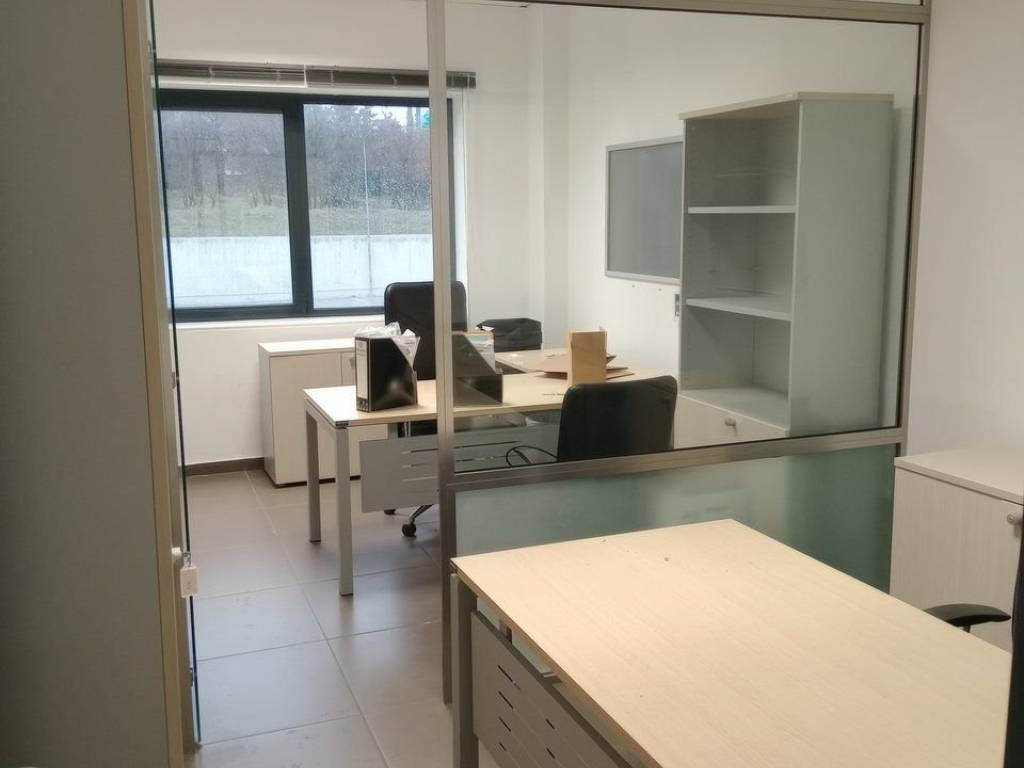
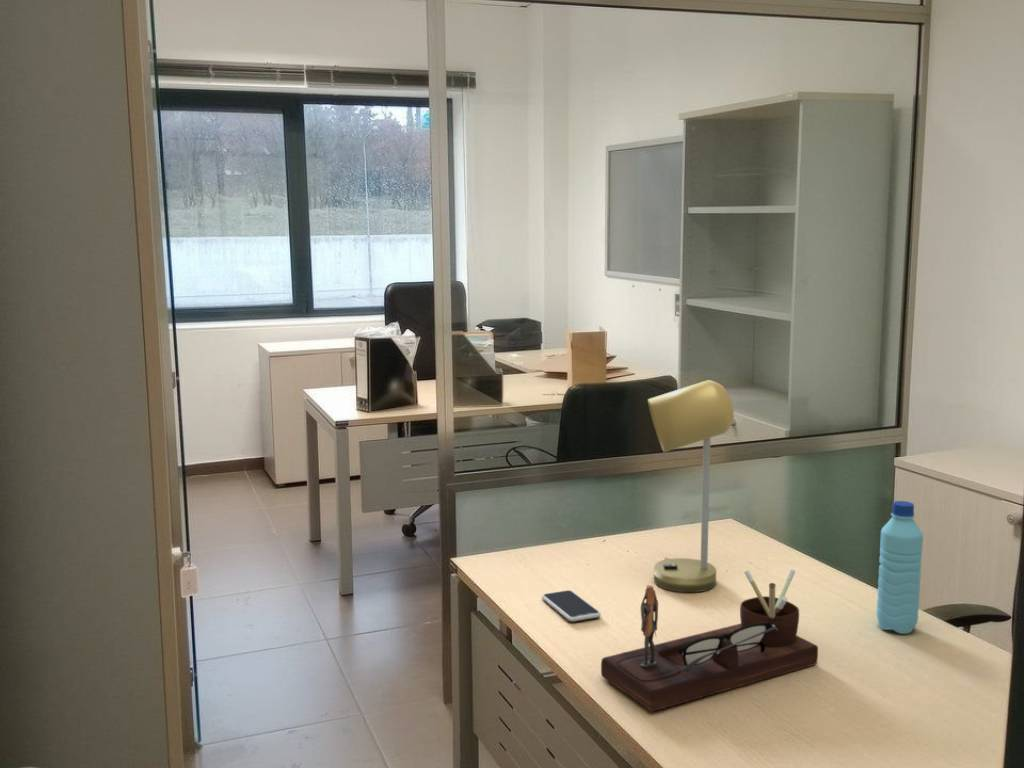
+ desk organizer (720, 628)
+ smartphone (570, 605)
+ water bottle (899, 566)
+ desk lamp (702, 482)
